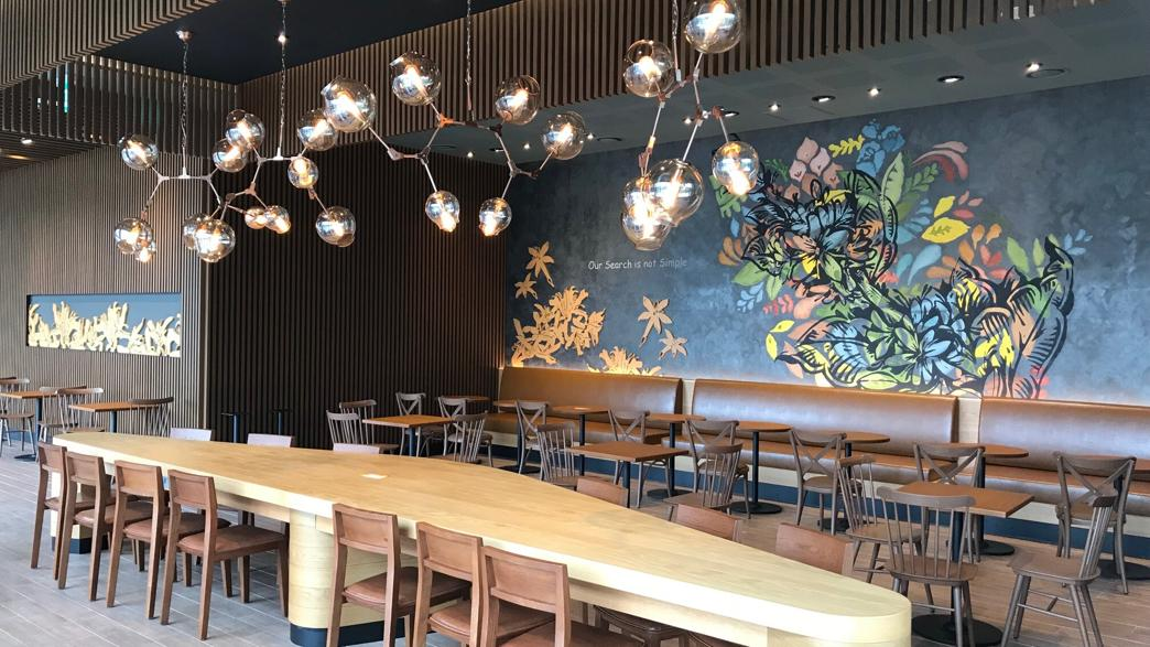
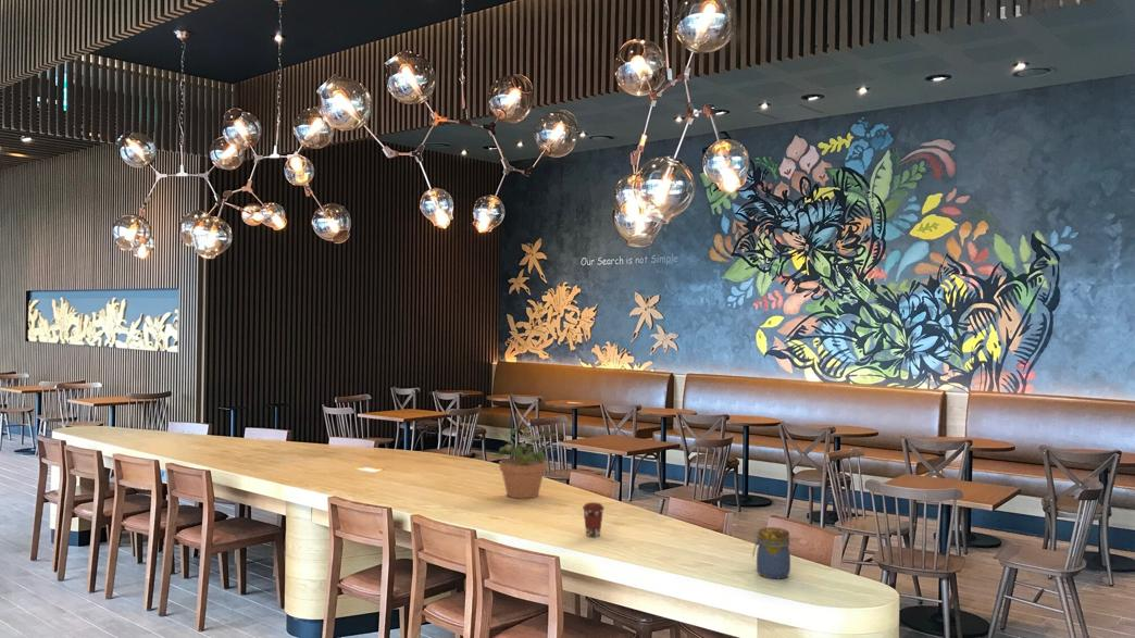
+ jar (771, 551)
+ coffee cup (593, 520)
+ potted plant (521, 463)
